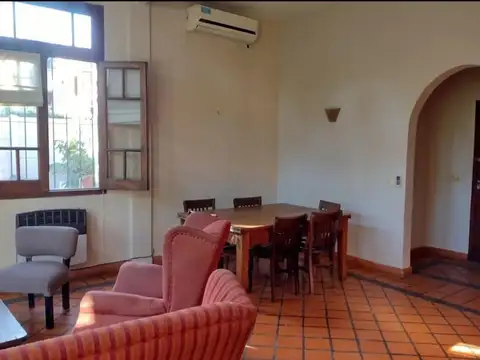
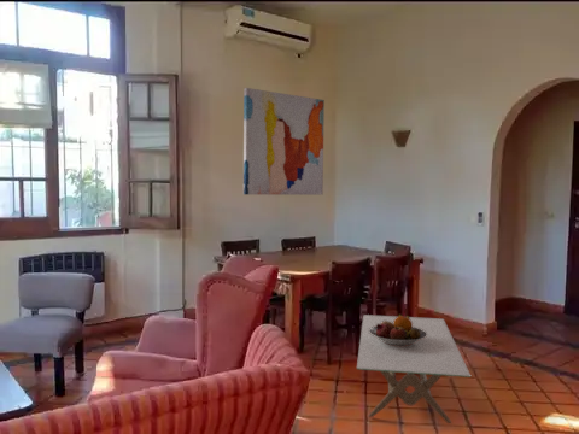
+ coffee table (407, 364)
+ fruit bowl (397, 329)
+ wall art (285, 145)
